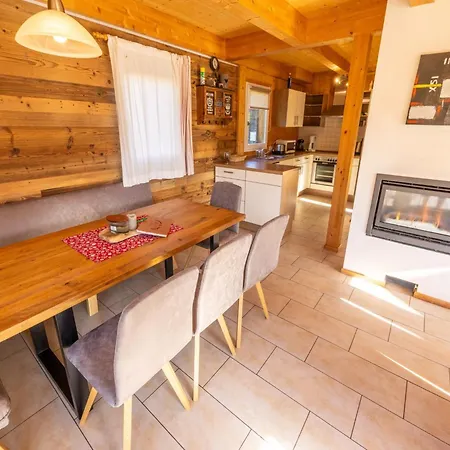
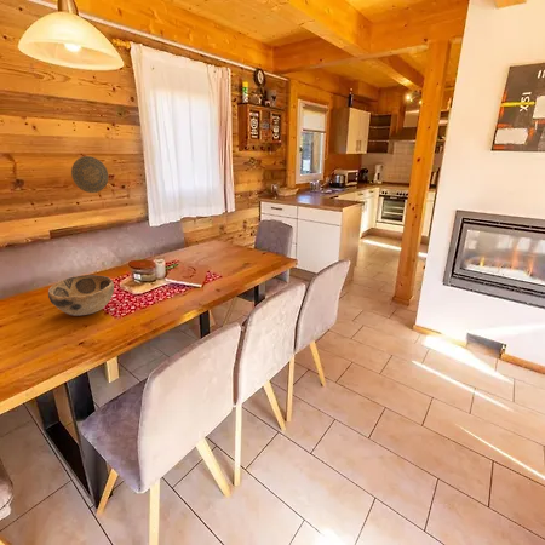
+ decorative plate (91, 174)
+ decorative bowl (84, 297)
